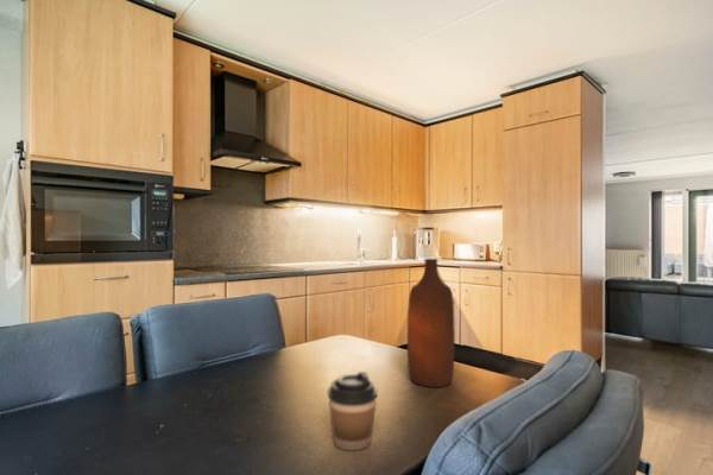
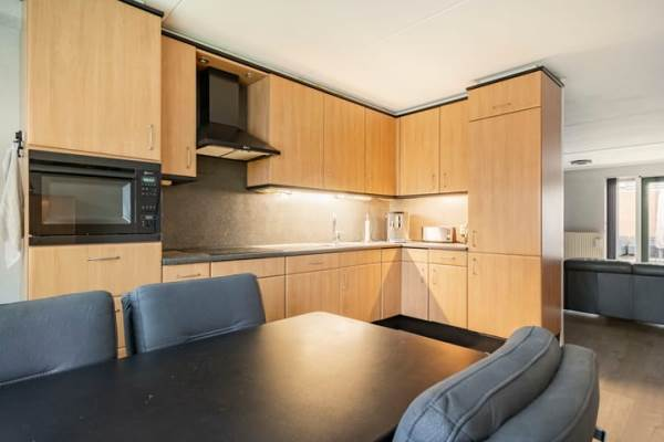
- coffee cup (352, 407)
- bottle (430, 319)
